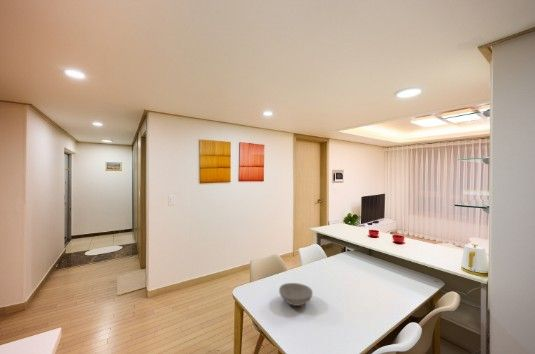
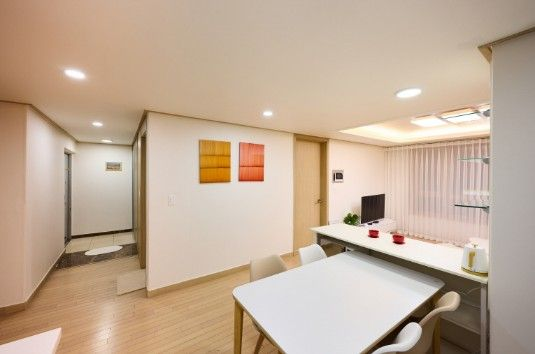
- bowl (295, 296)
